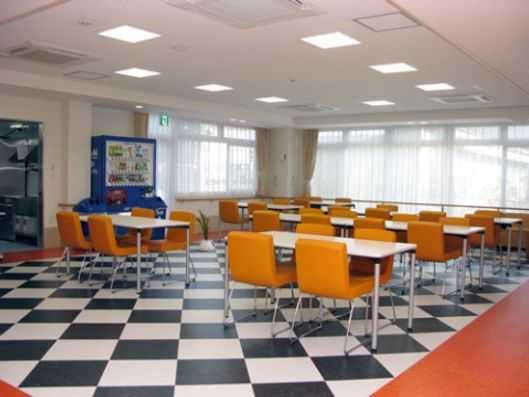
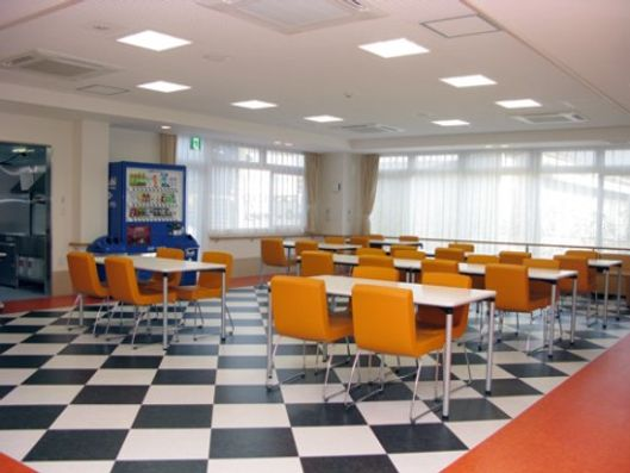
- house plant (204, 229)
